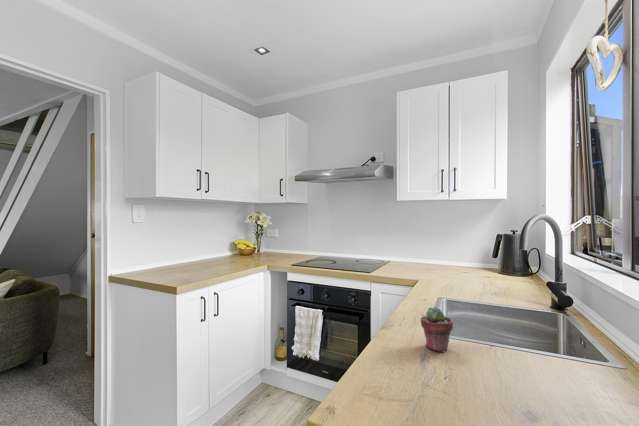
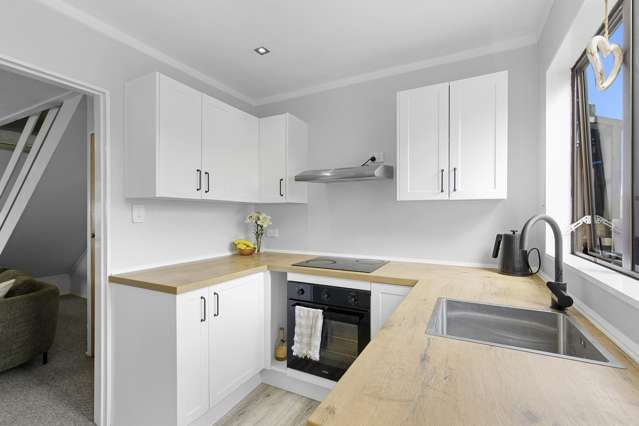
- potted succulent (436, 327)
